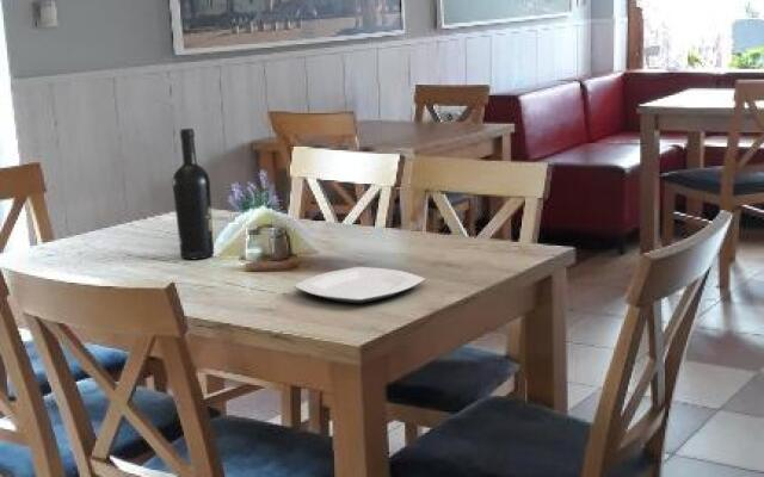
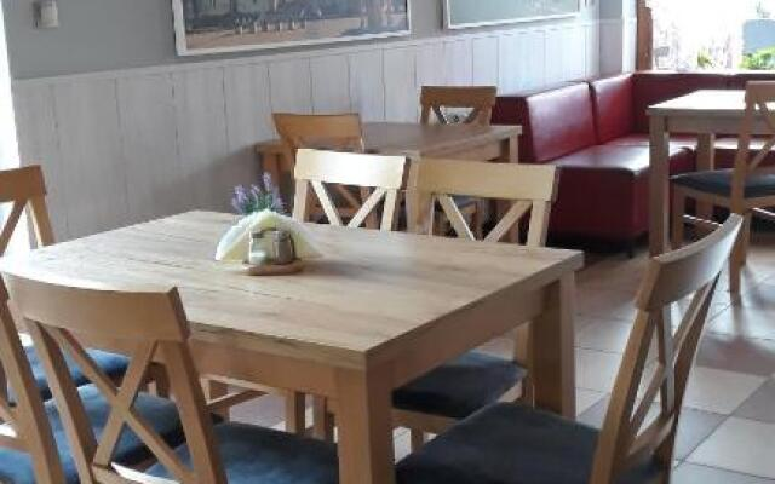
- wine bottle (191, 193)
- plate (359, 286)
